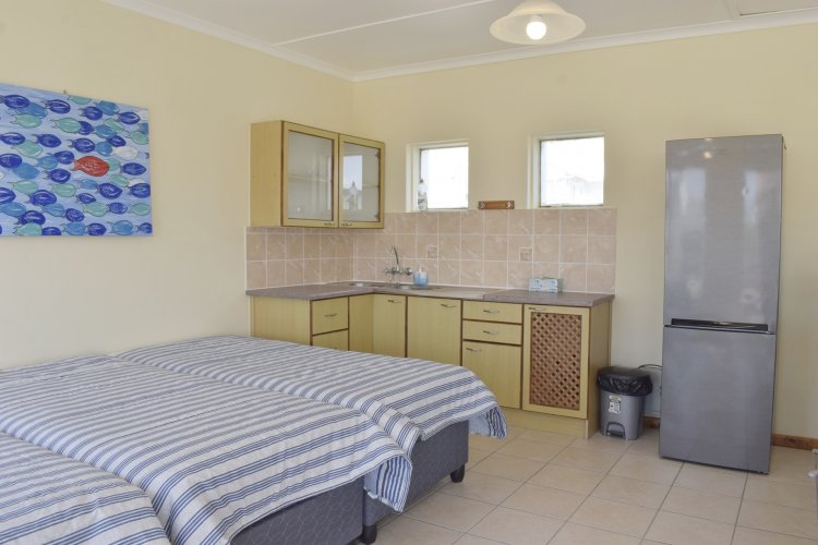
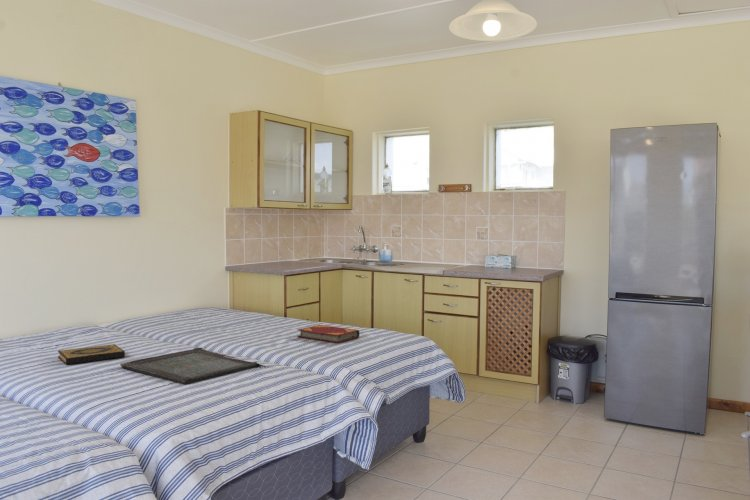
+ serving tray (190, 364)
+ hardback book (91, 353)
+ hardback book (328, 333)
